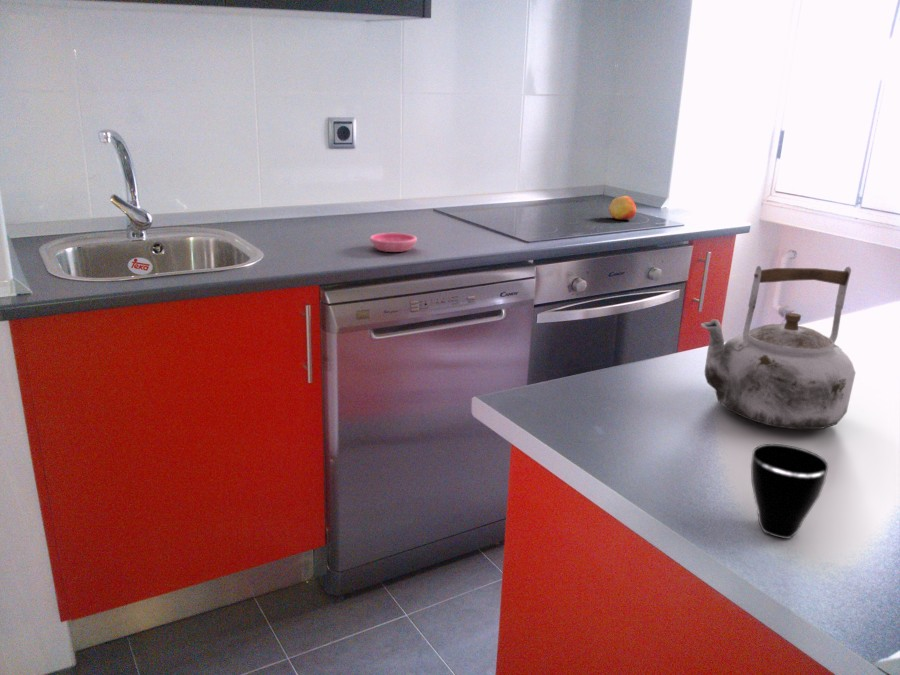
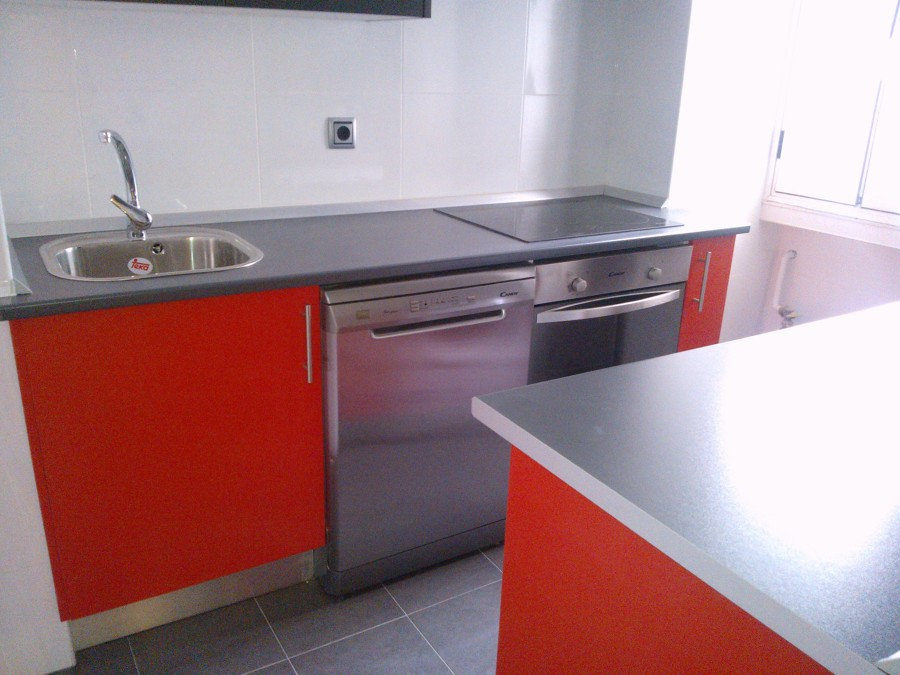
- cup (785, 489)
- kettle (774, 341)
- apple (622, 207)
- saucer (393, 242)
